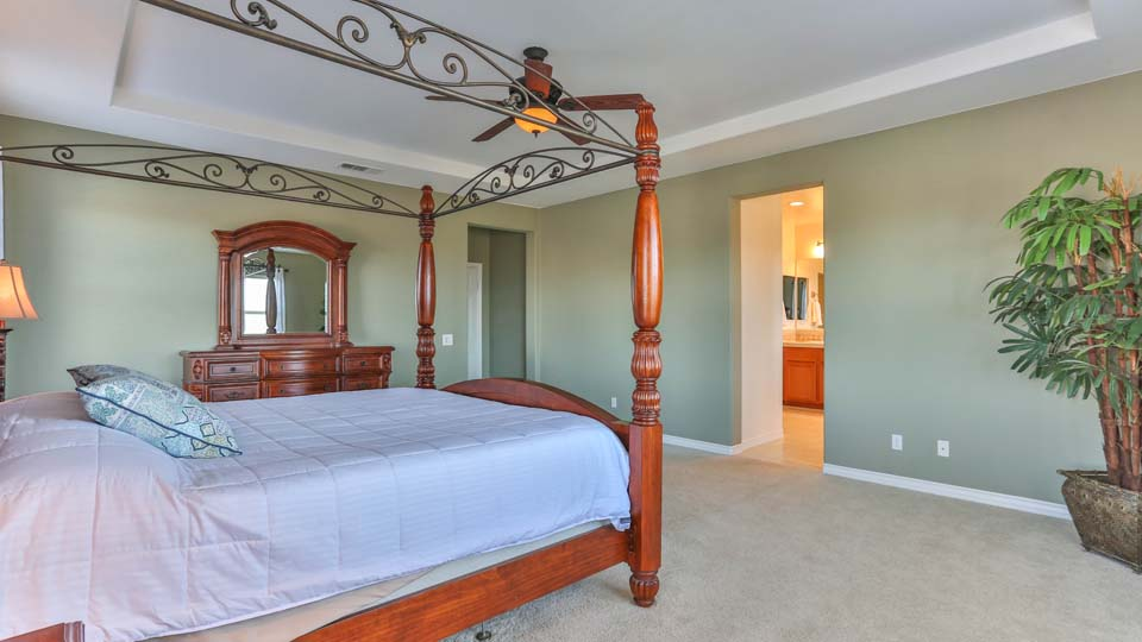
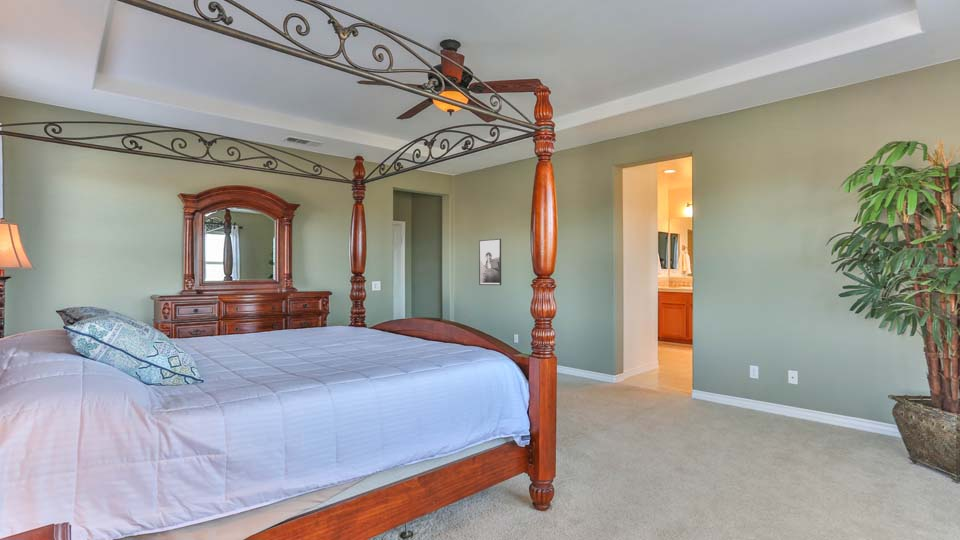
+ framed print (489, 262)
